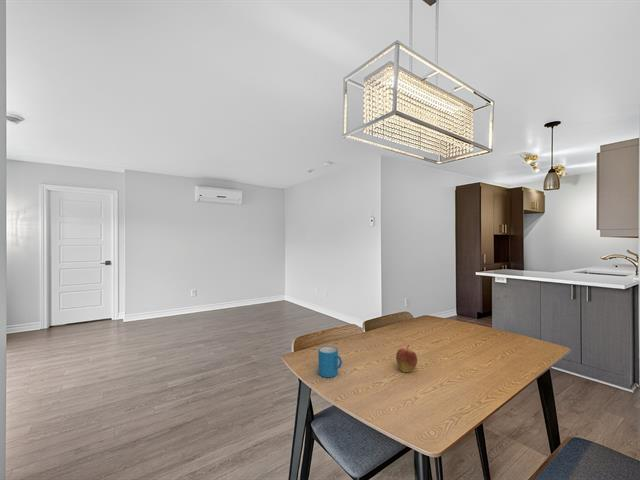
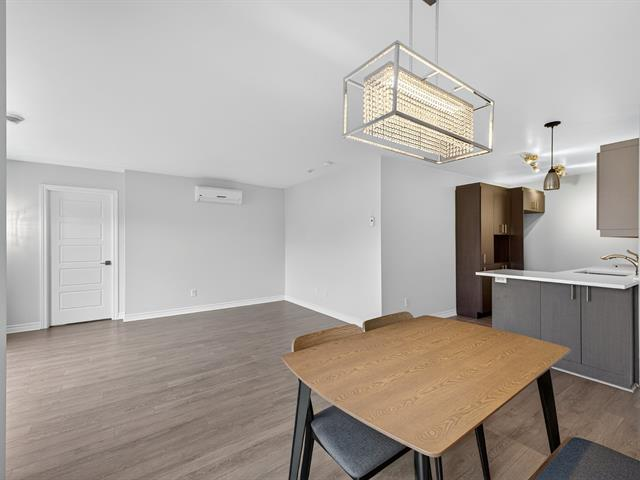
- mug (331, 362)
- apple (406, 358)
